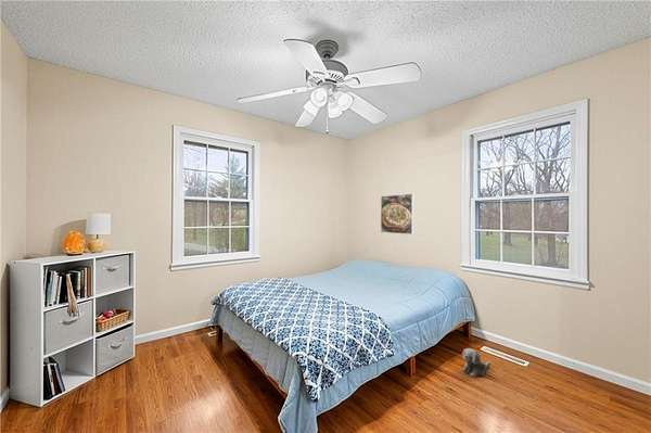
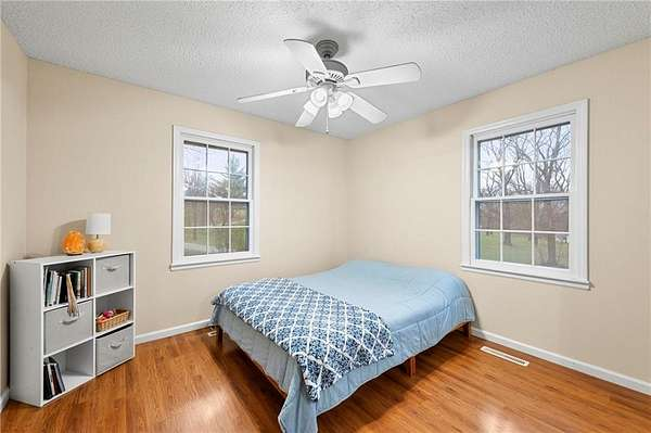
- plush toy (478, 359)
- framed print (396, 214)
